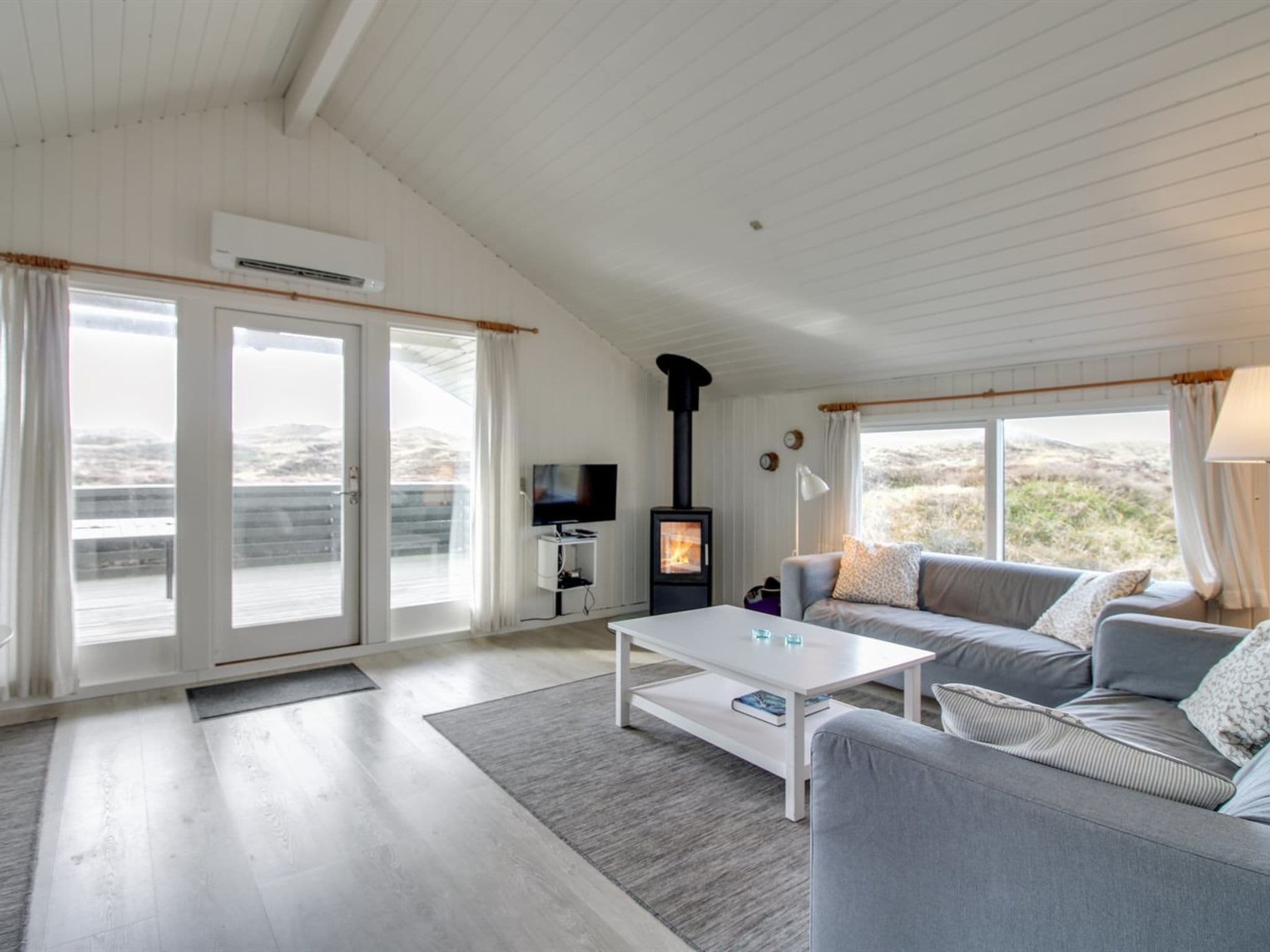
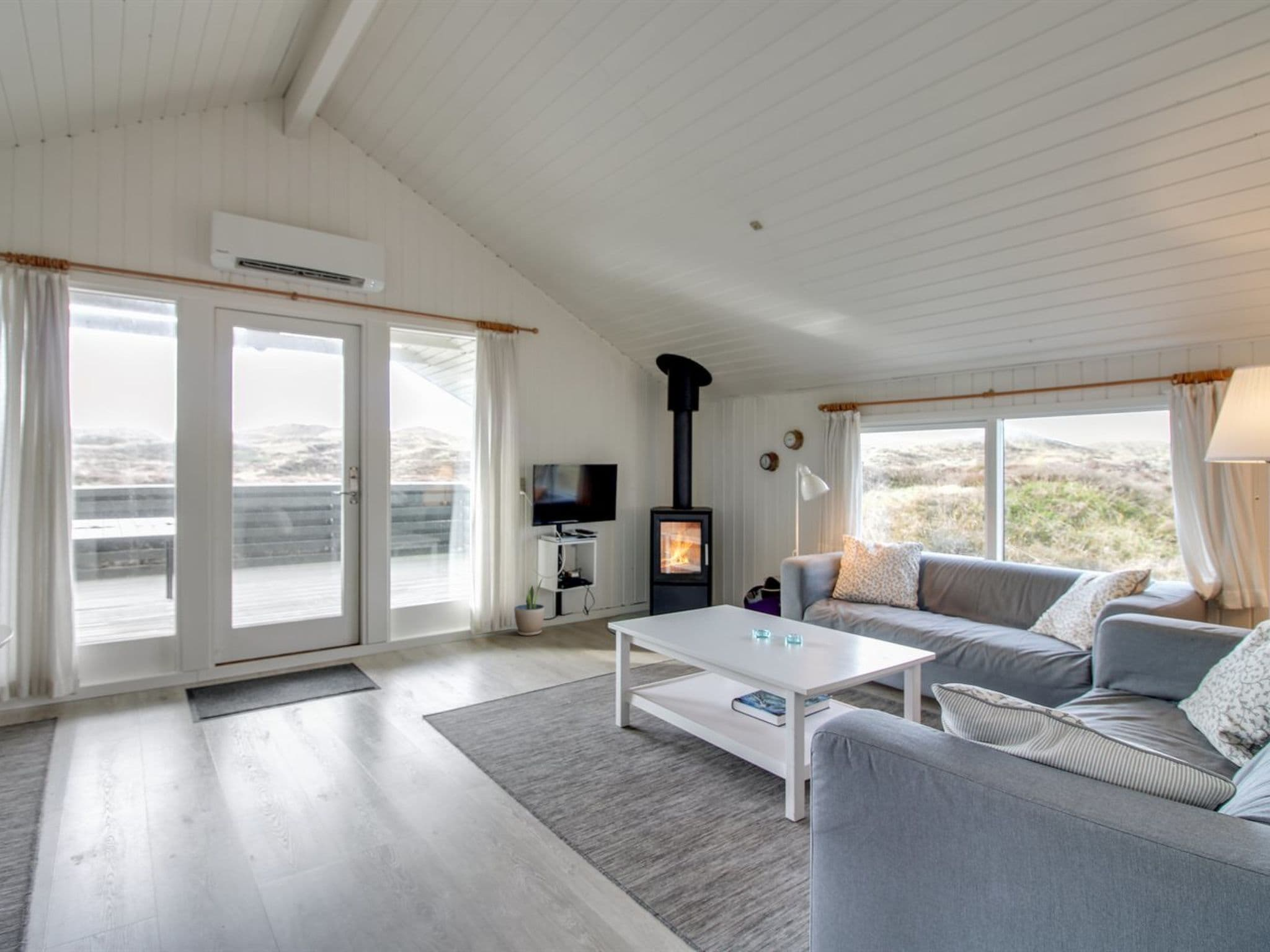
+ potted plant (529, 606)
